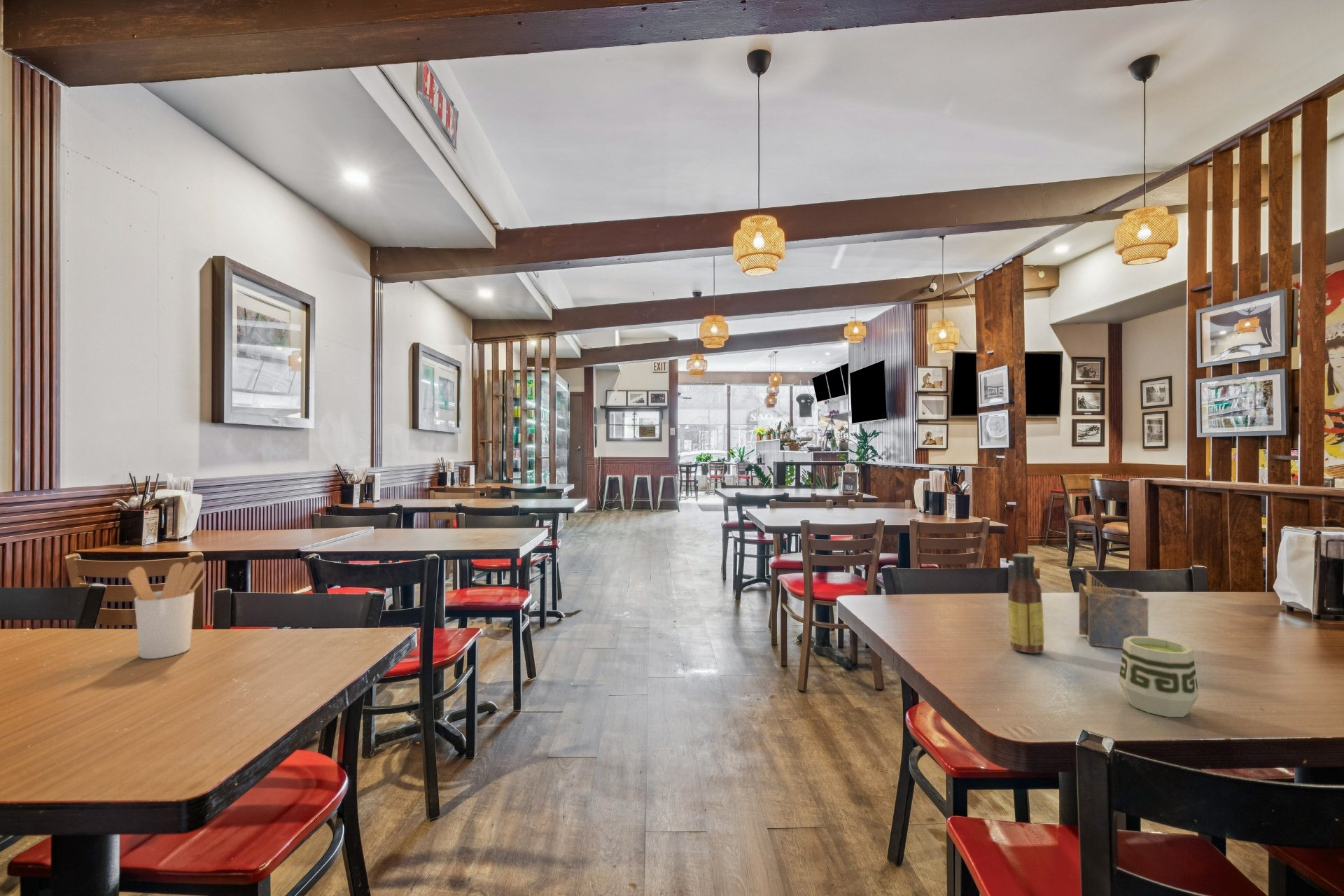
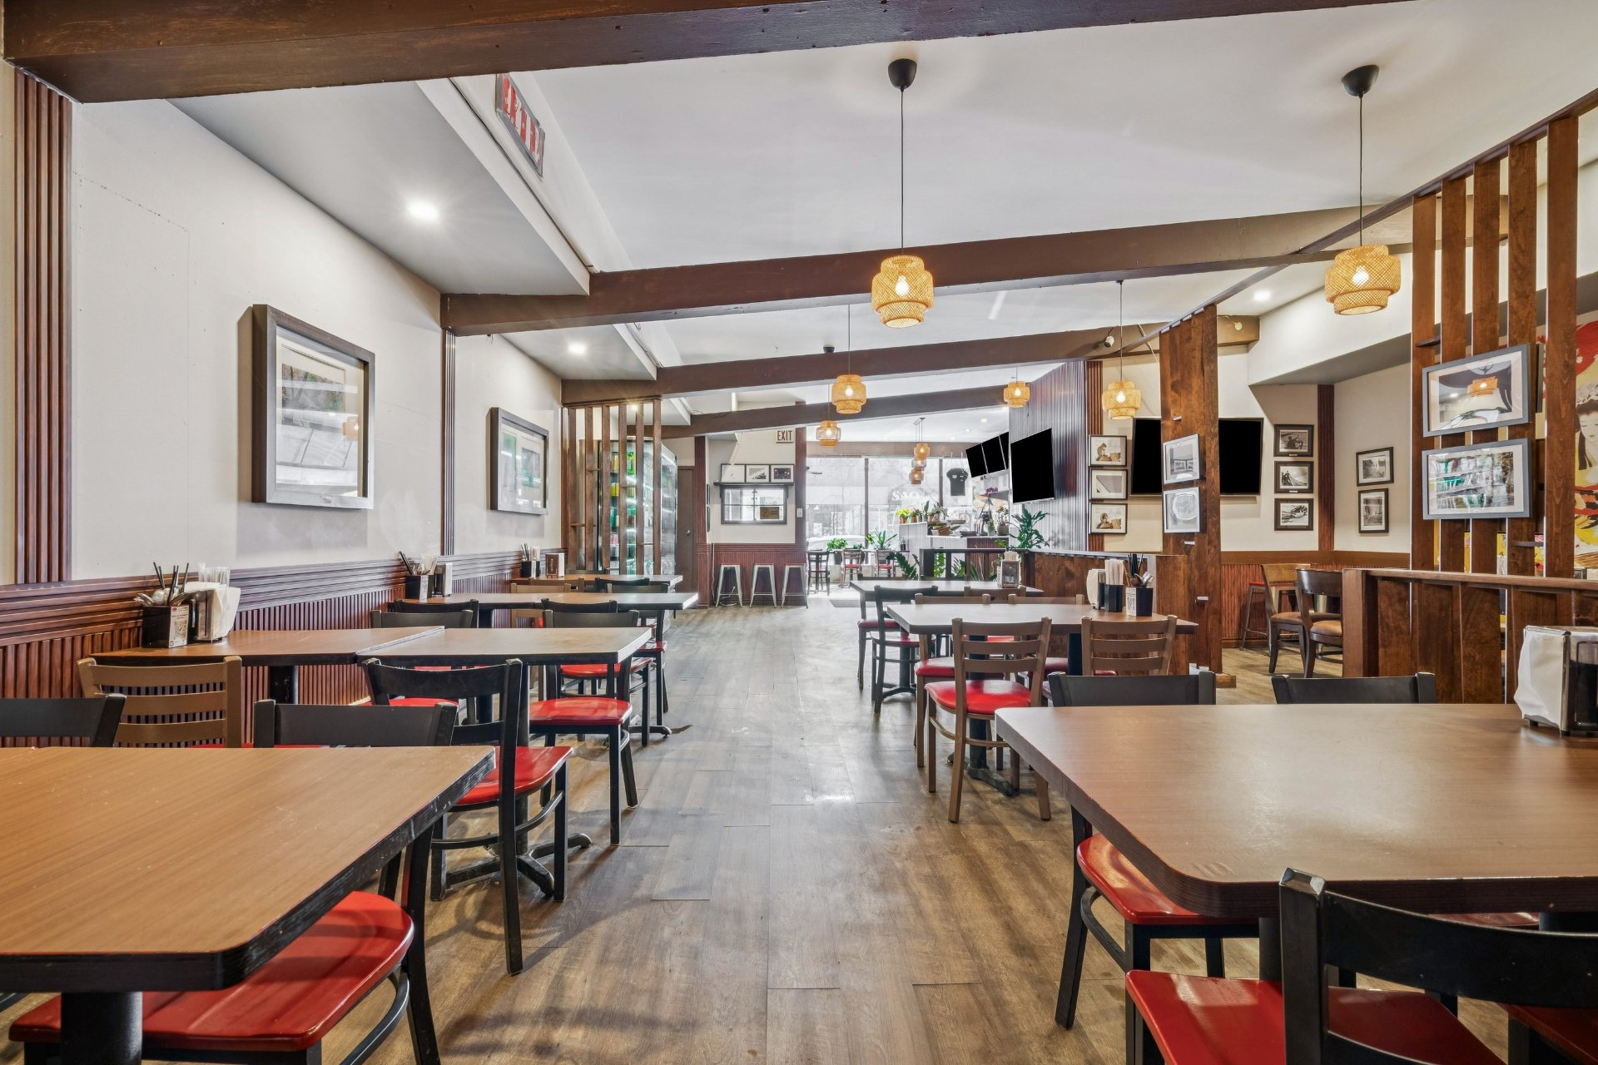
- napkin holder (1112, 608)
- sauce bottle (1026, 602)
- cup (1157, 676)
- utensil holder (172, 606)
